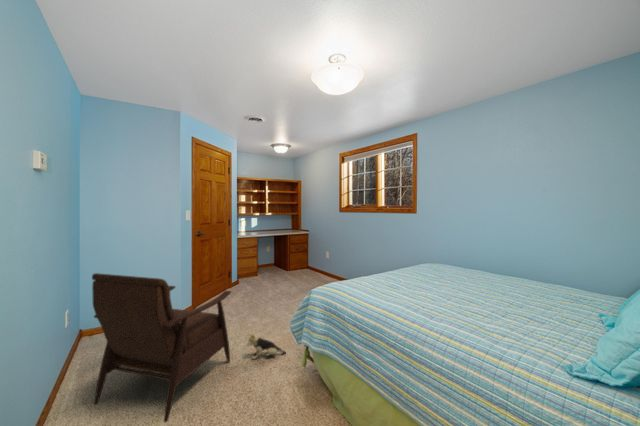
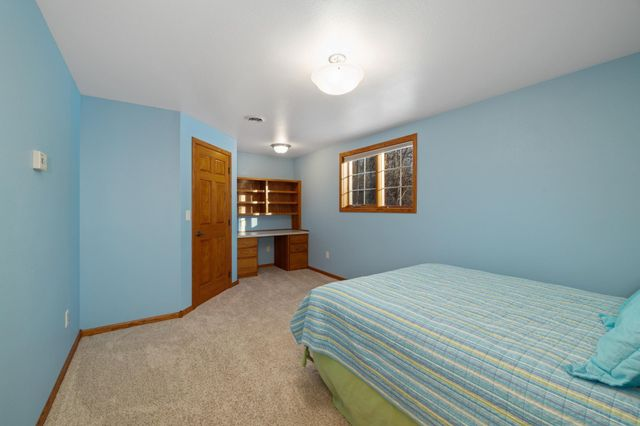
- armchair (168, 323)
- plush toy (266, 343)
